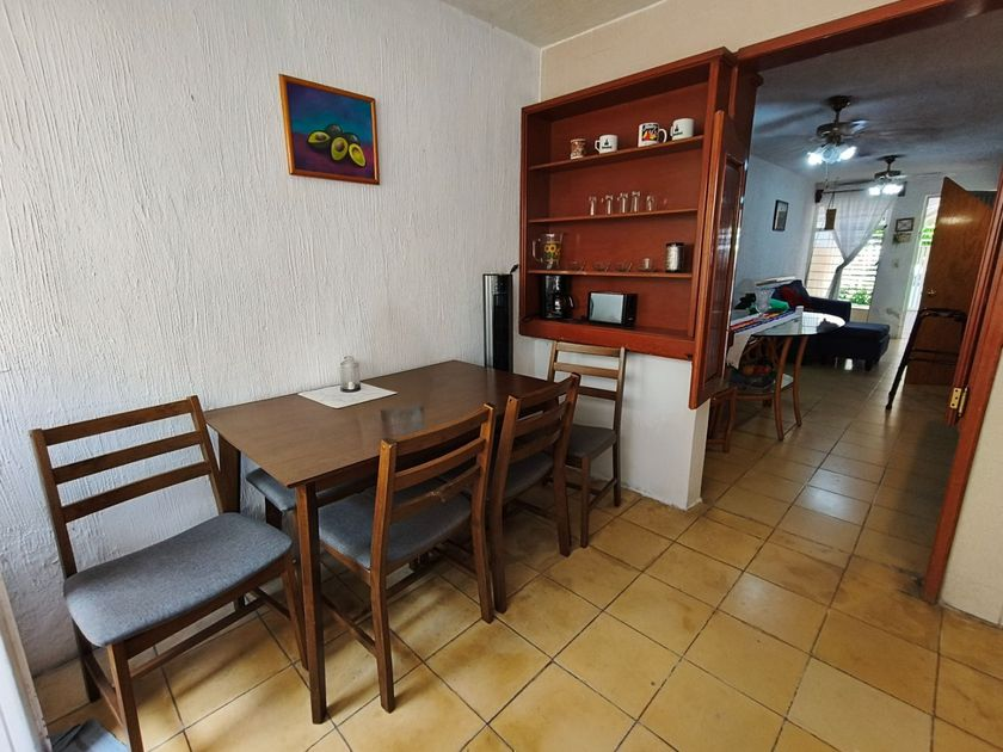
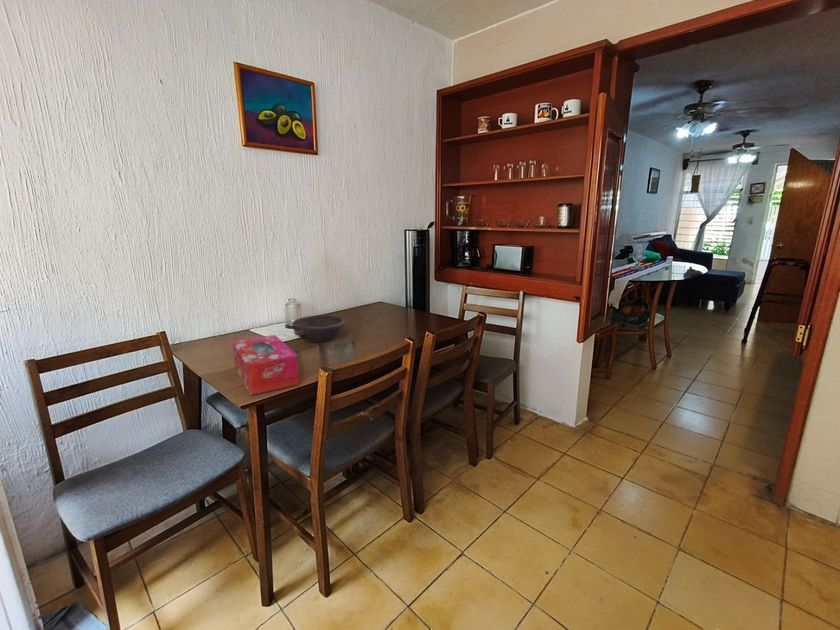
+ tissue box (264, 361)
+ bowl (318, 329)
